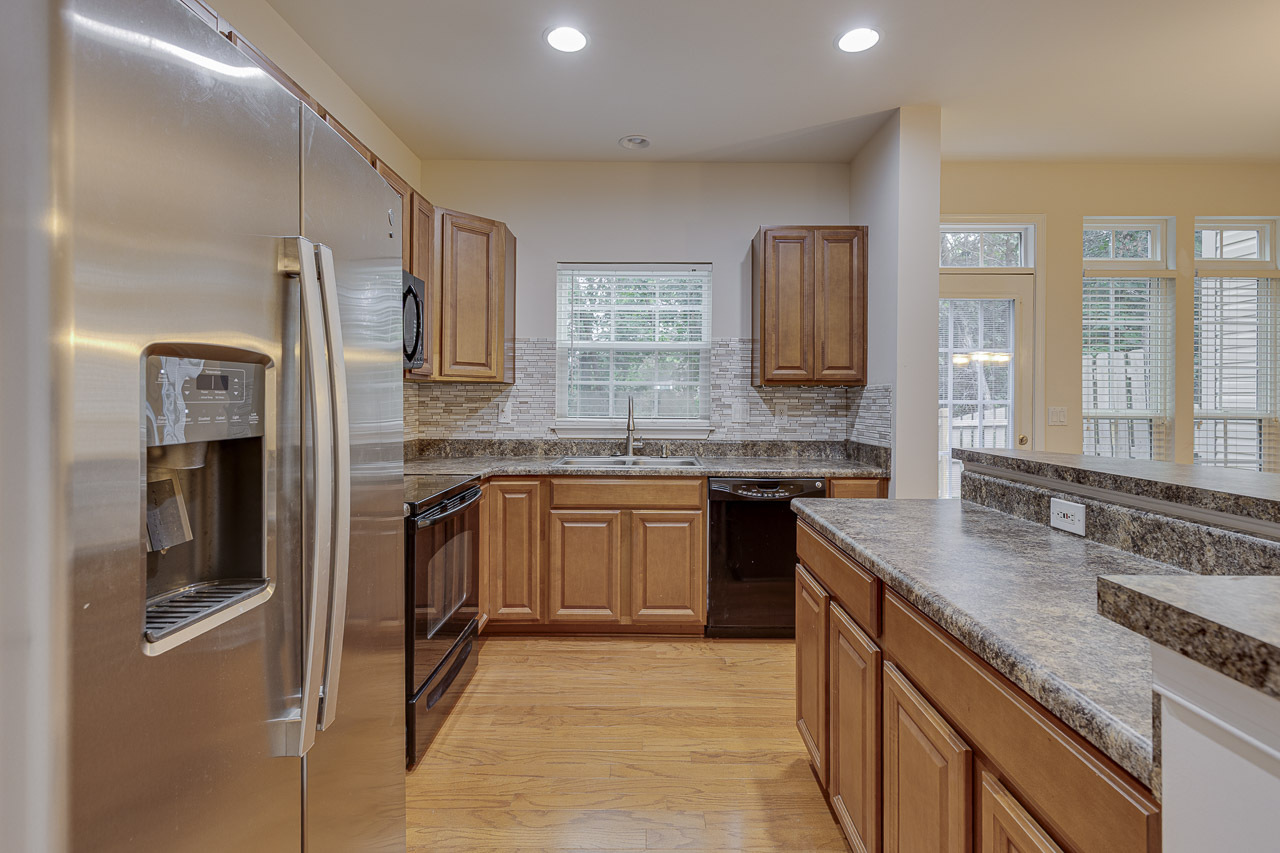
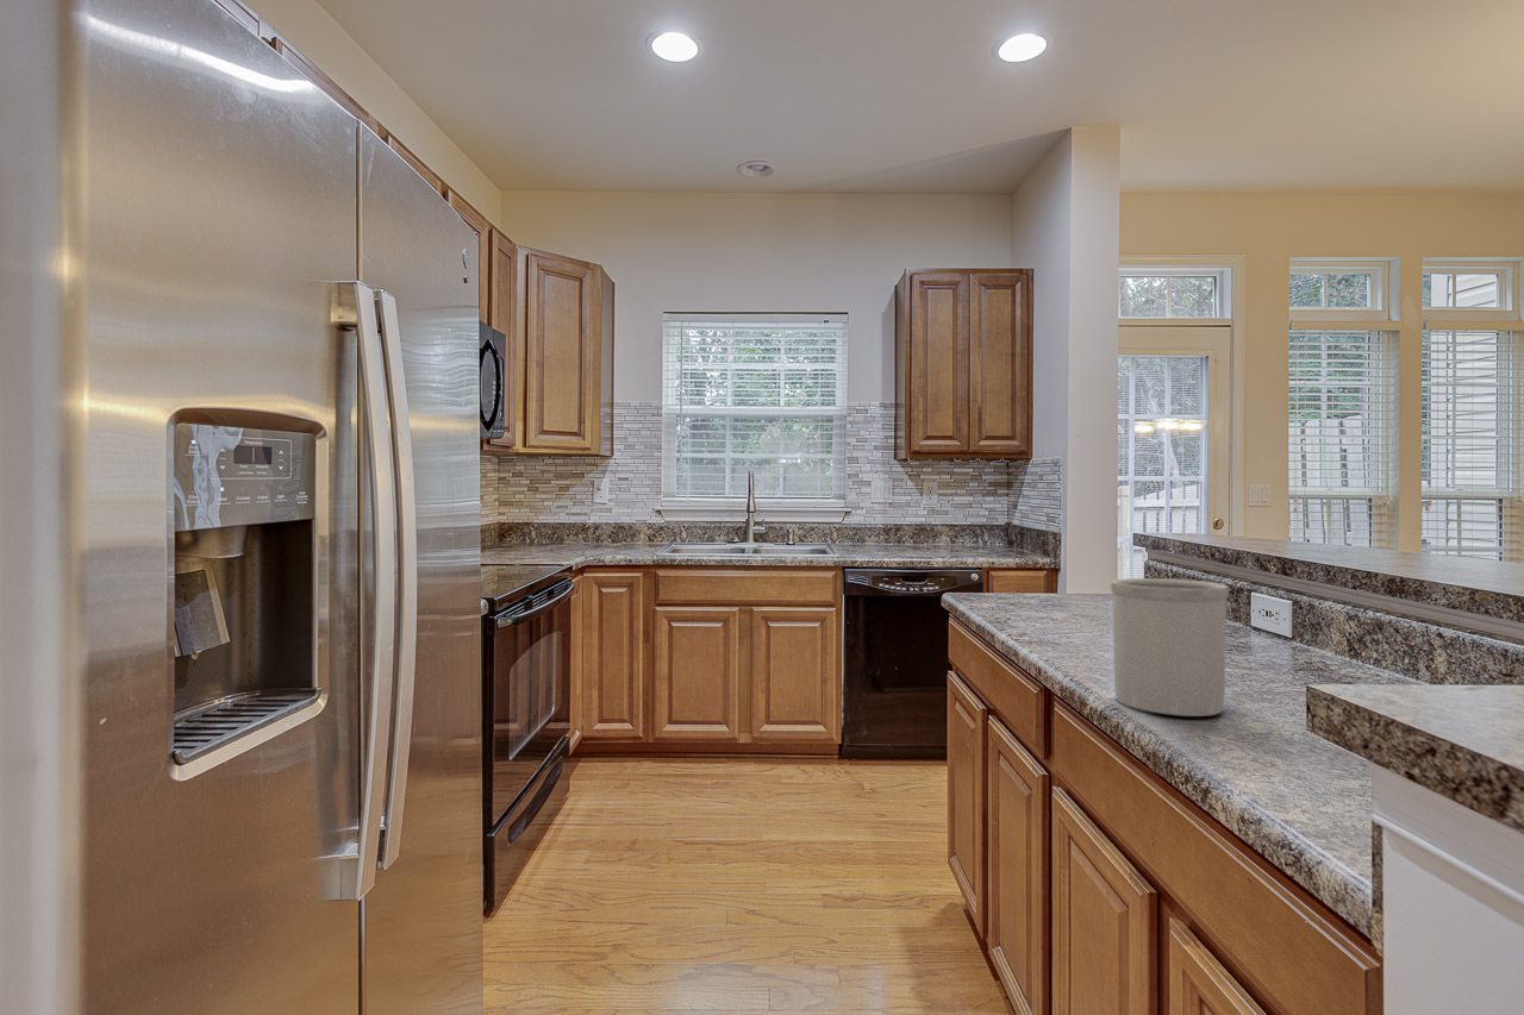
+ utensil holder (1167, 643)
